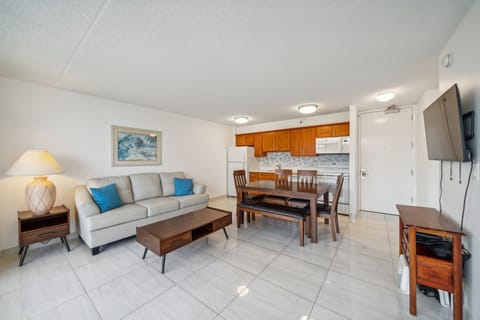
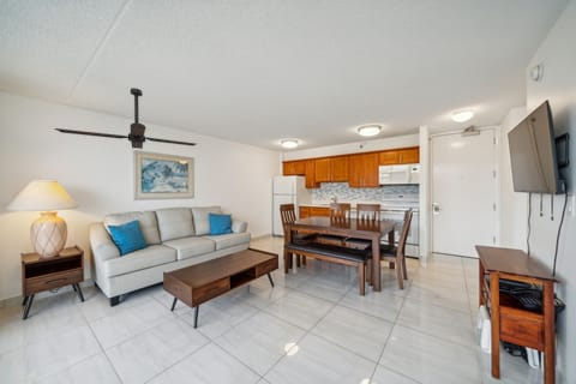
+ ceiling fan (136, 115)
